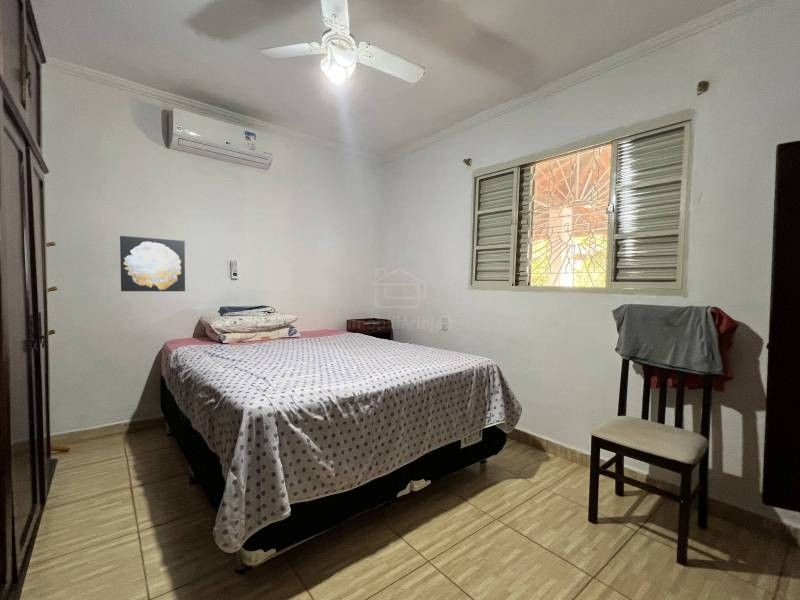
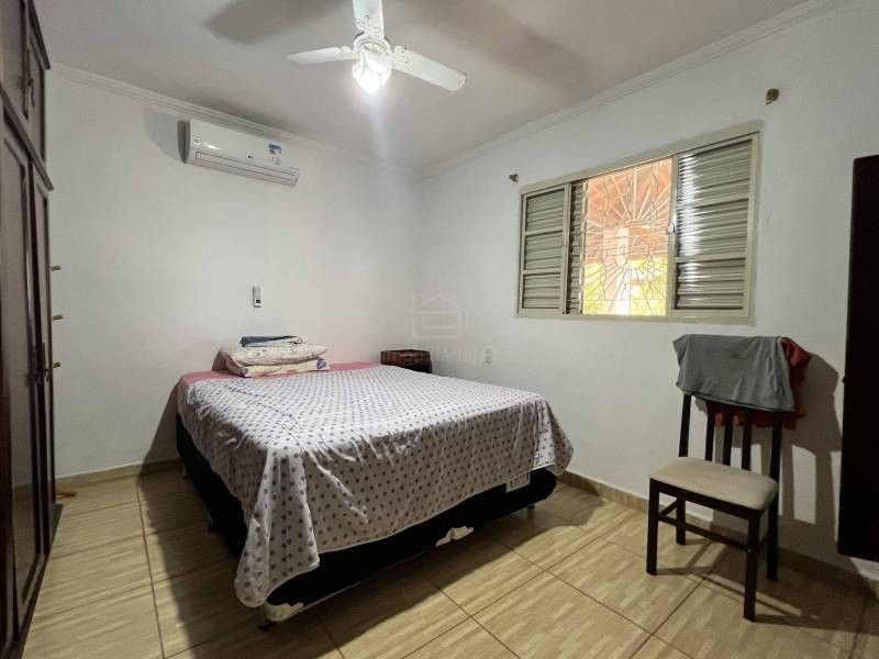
- wall art (154, 265)
